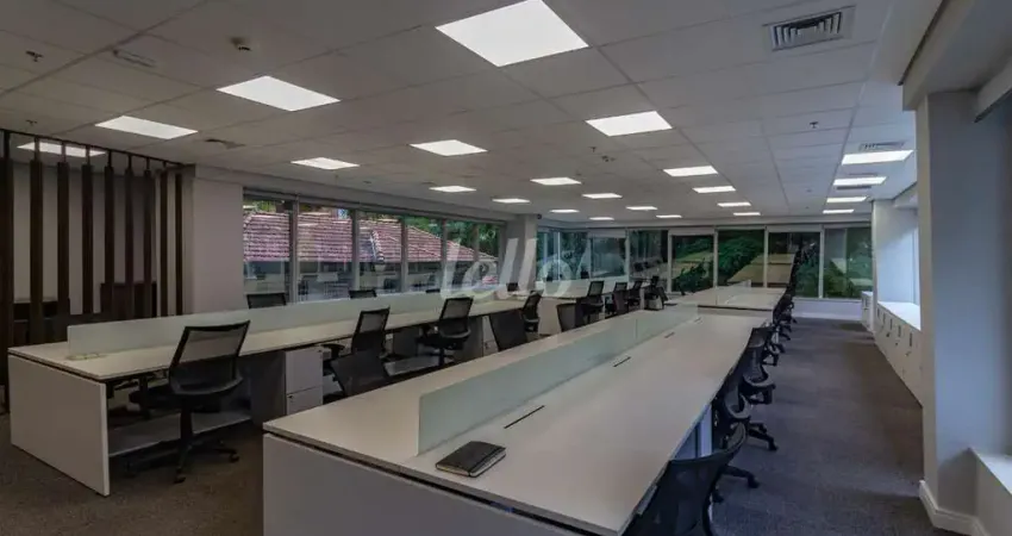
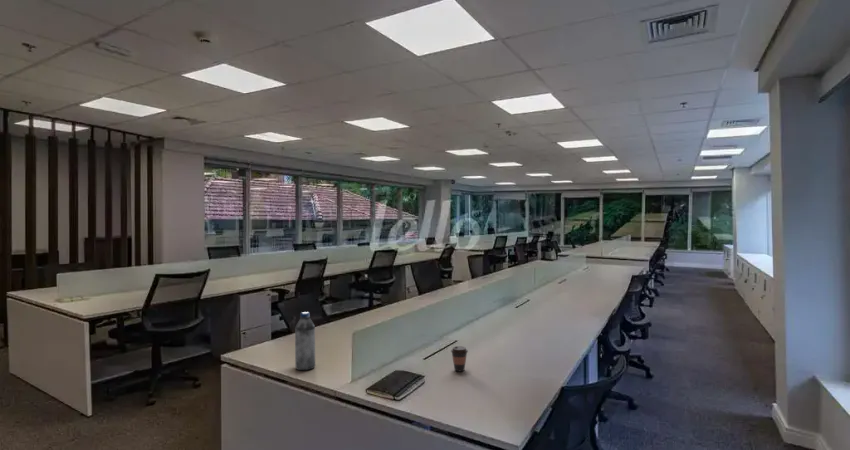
+ water bottle (305, 340)
+ coffee cup (459, 358)
